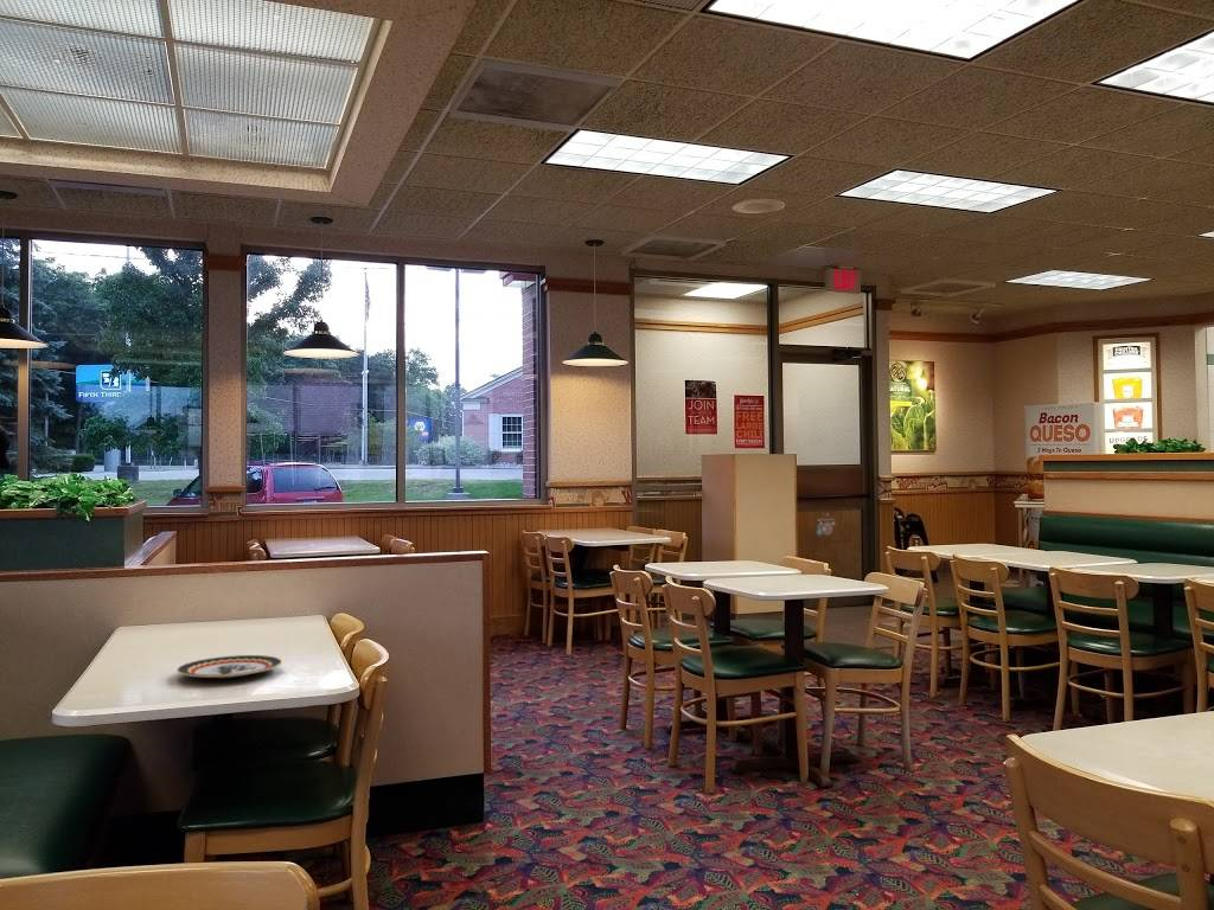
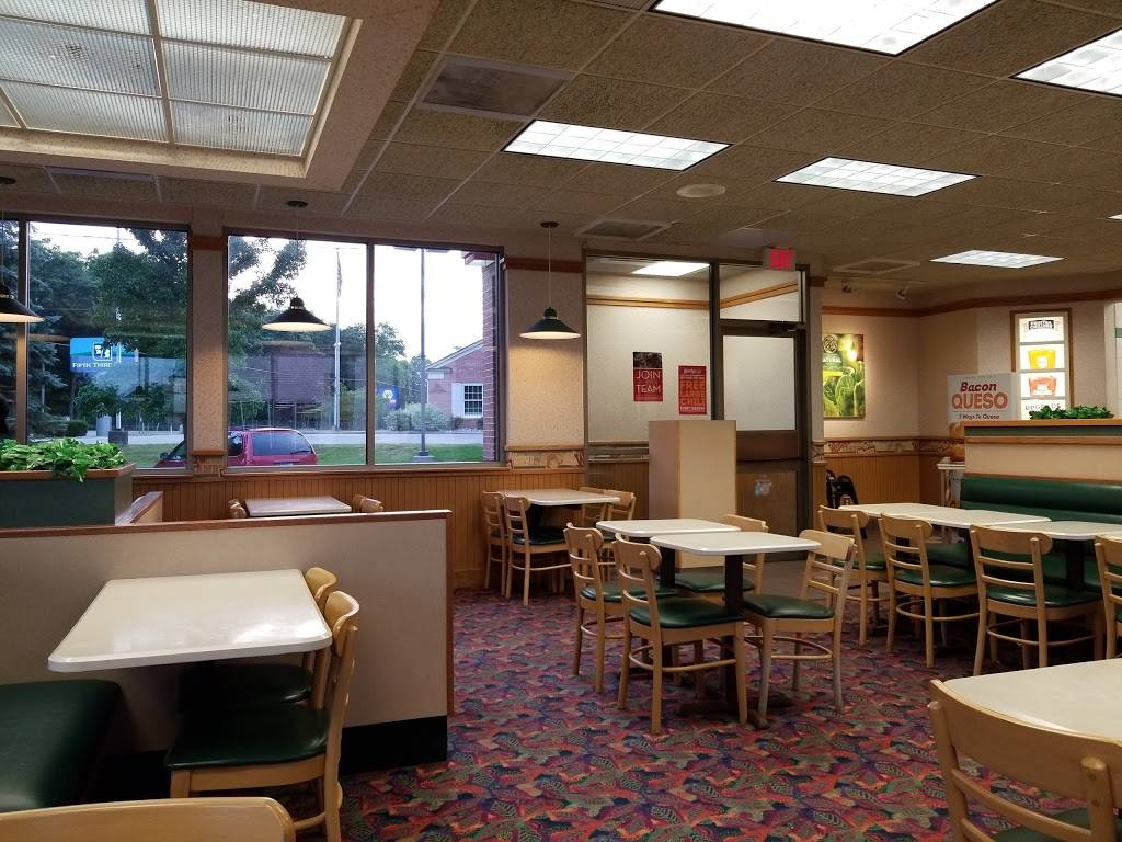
- plate (230, 668)
